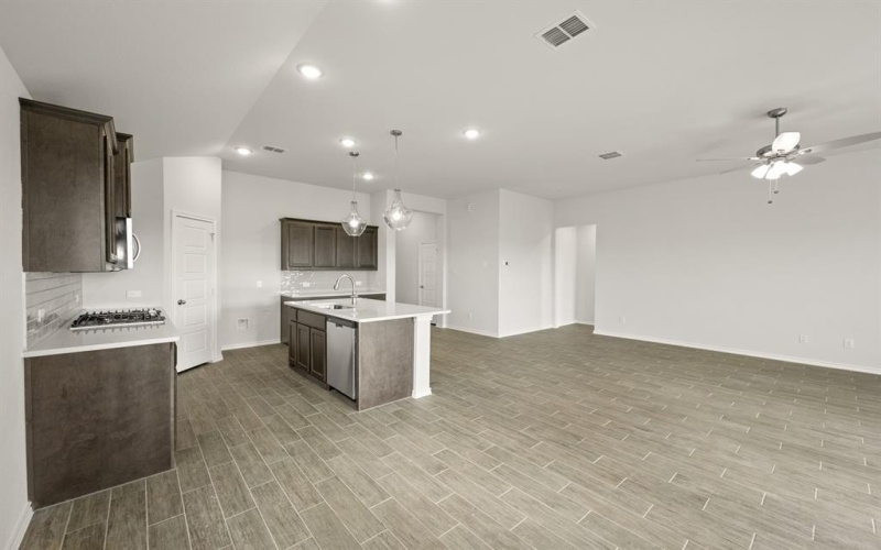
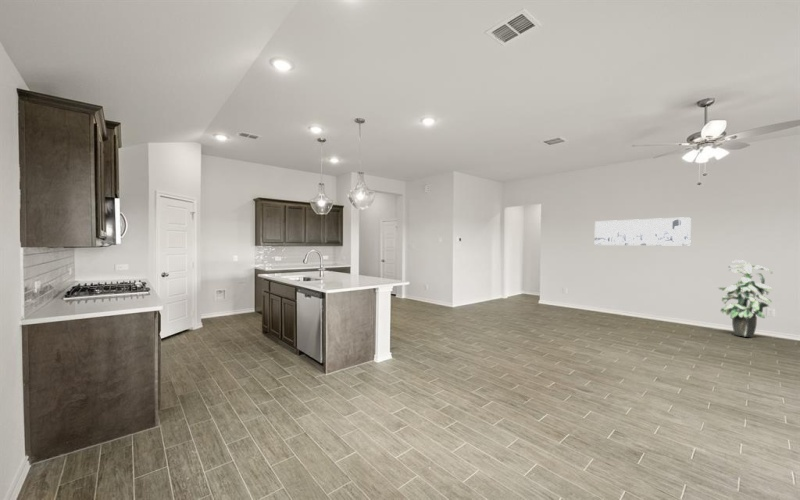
+ indoor plant (743, 298)
+ wall art (638, 232)
